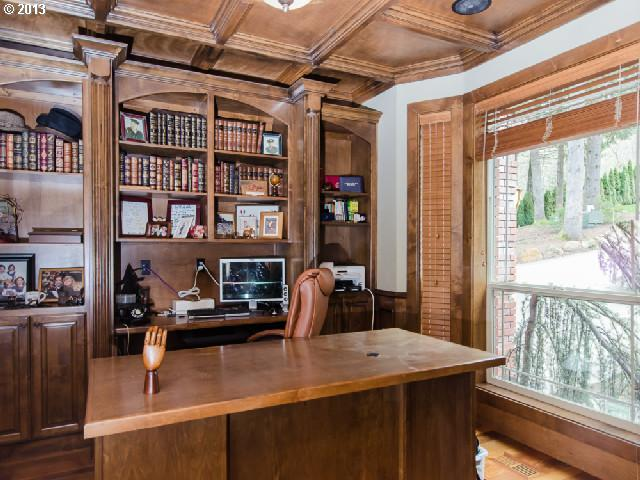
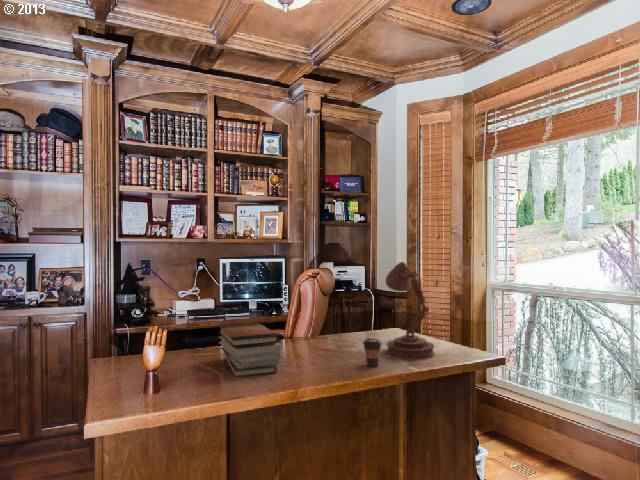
+ desk lamp (418, 302)
+ coffee cup (372, 352)
+ book stack (248, 348)
